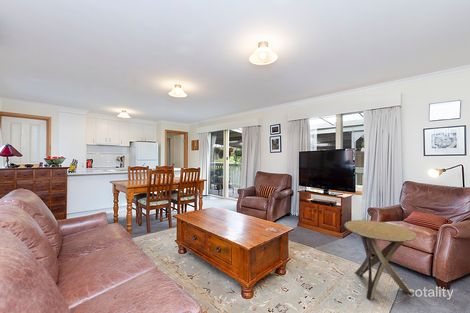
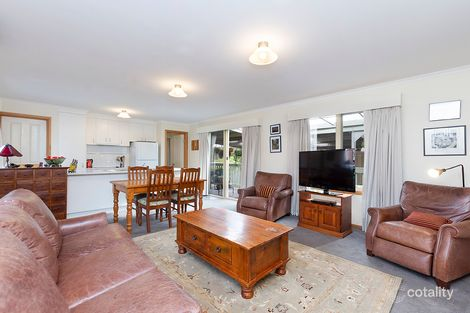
- side table (377, 257)
